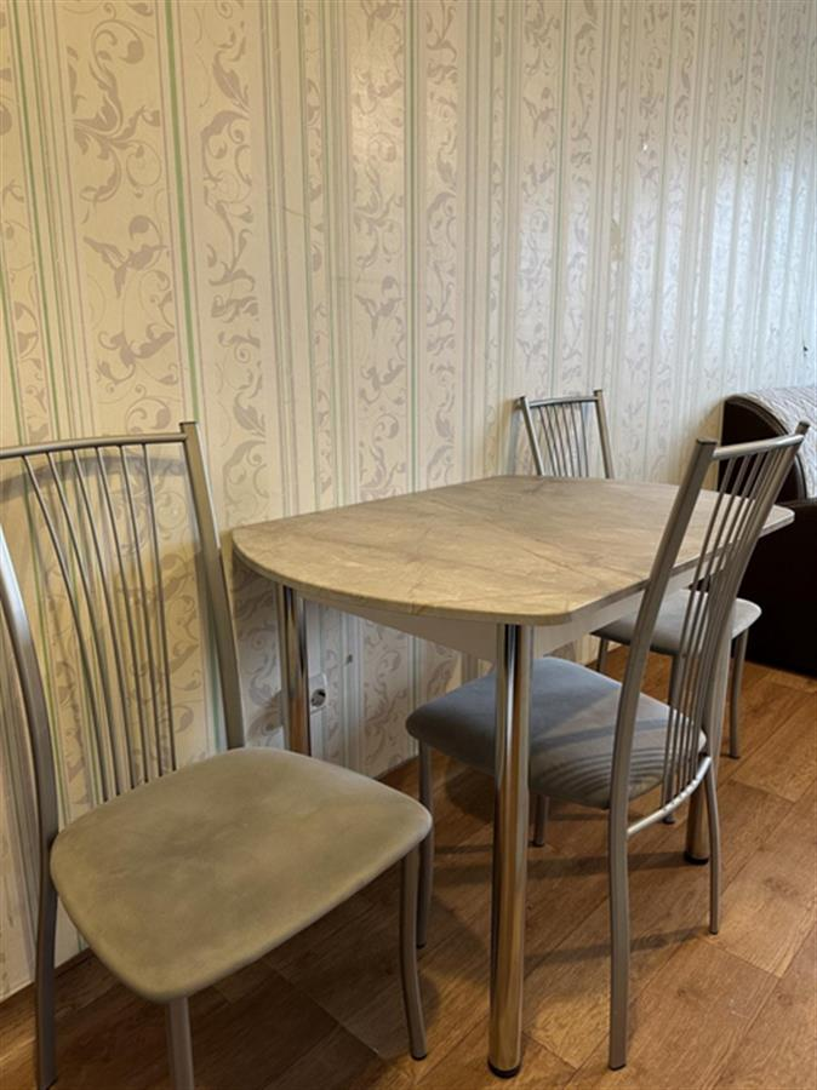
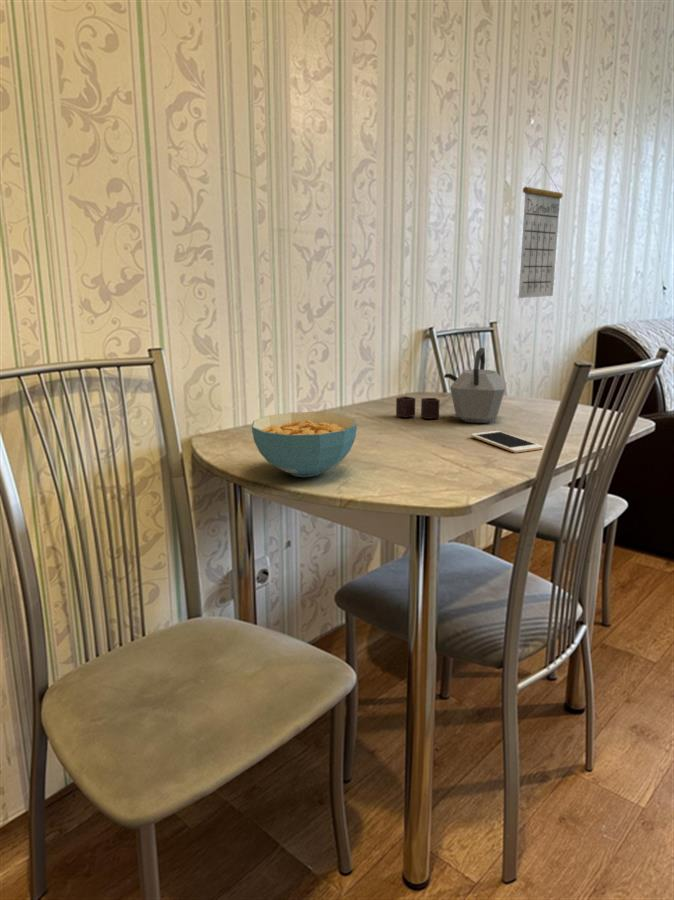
+ cell phone (505, 441)
+ kettle (451, 385)
+ cereal bowl (304, 447)
+ calendar (540, 231)
